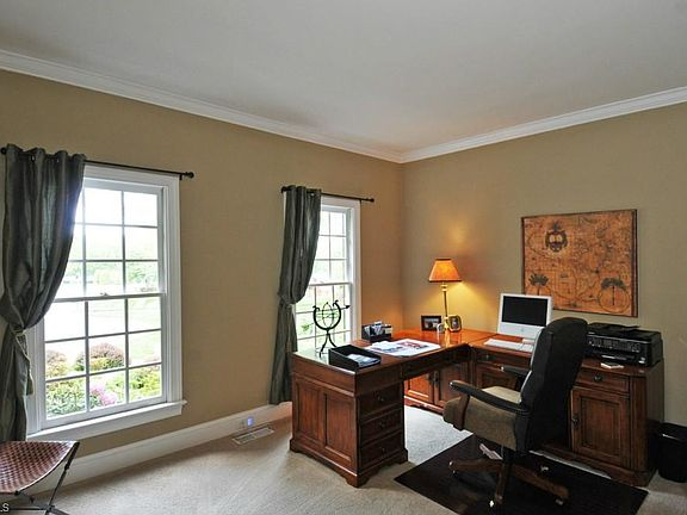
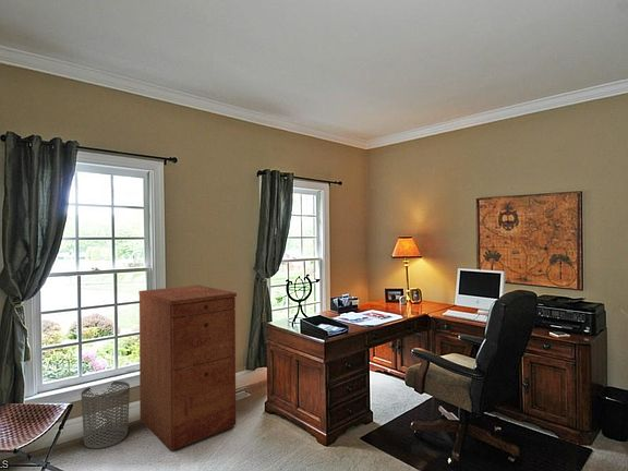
+ filing cabinet (186, 358)
+ waste bin (106, 413)
